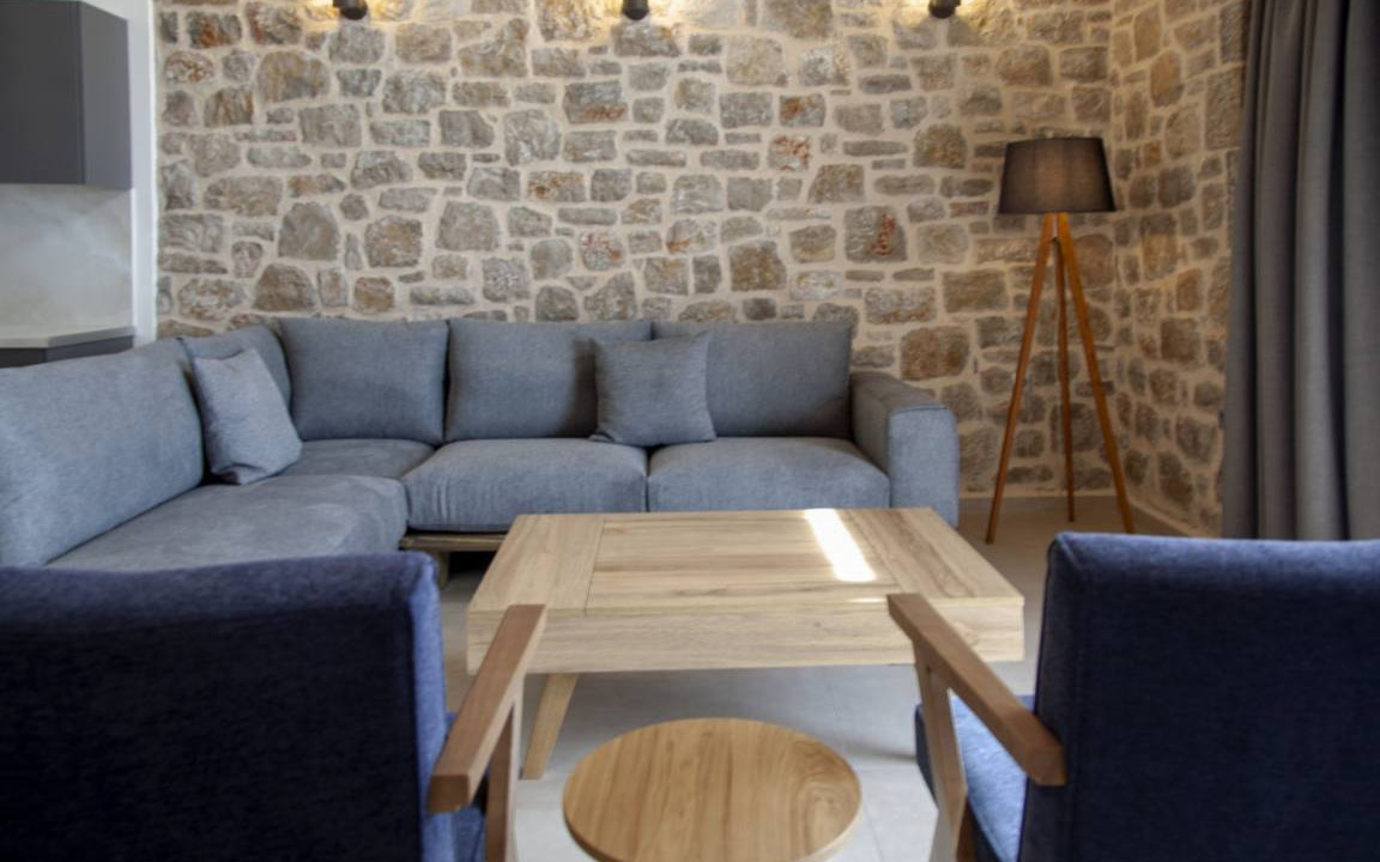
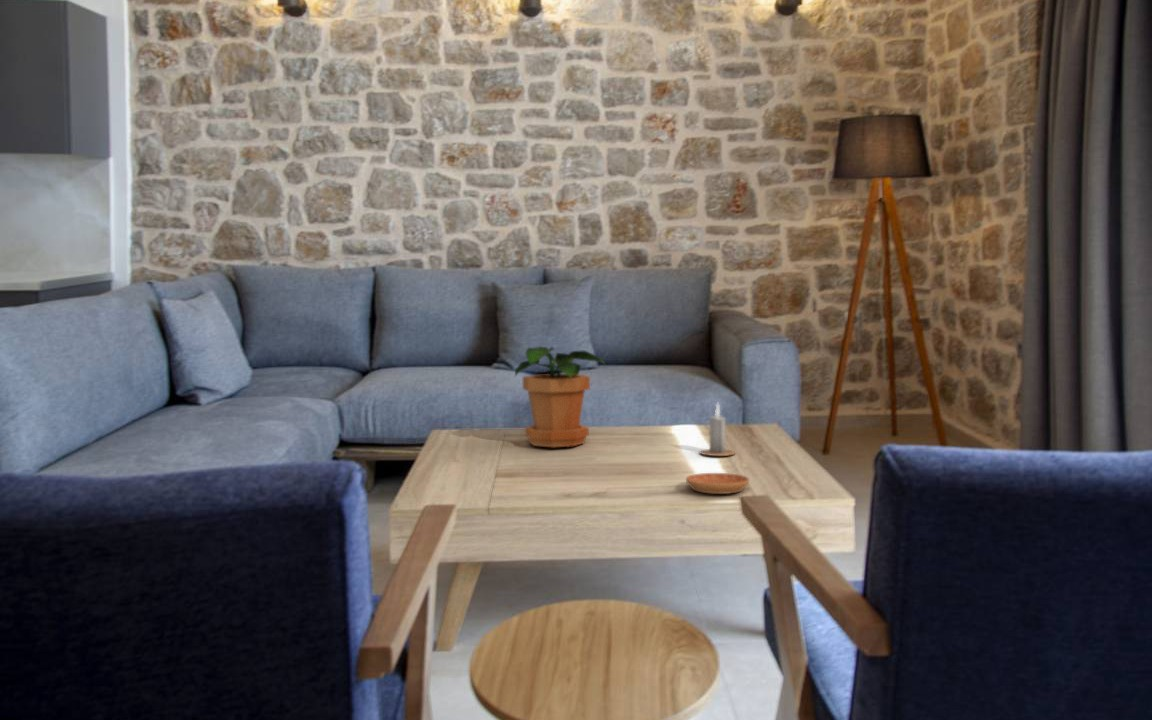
+ potted plant (562, 393)
+ saucer (717, 483)
+ candle (717, 427)
